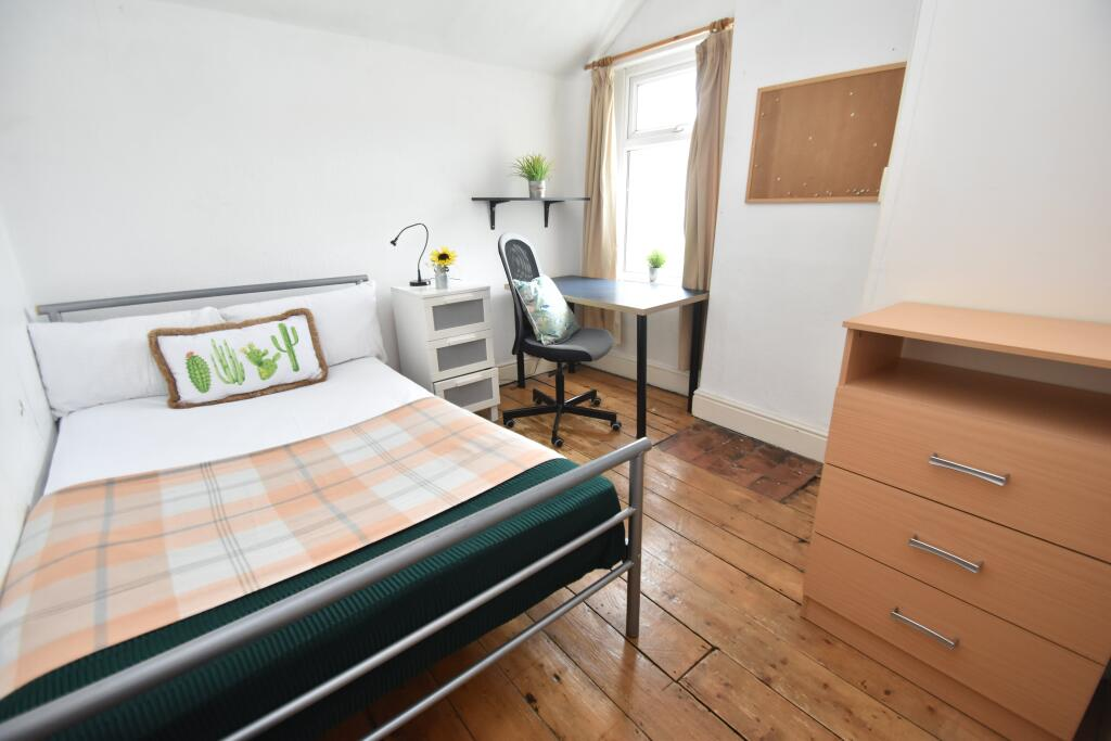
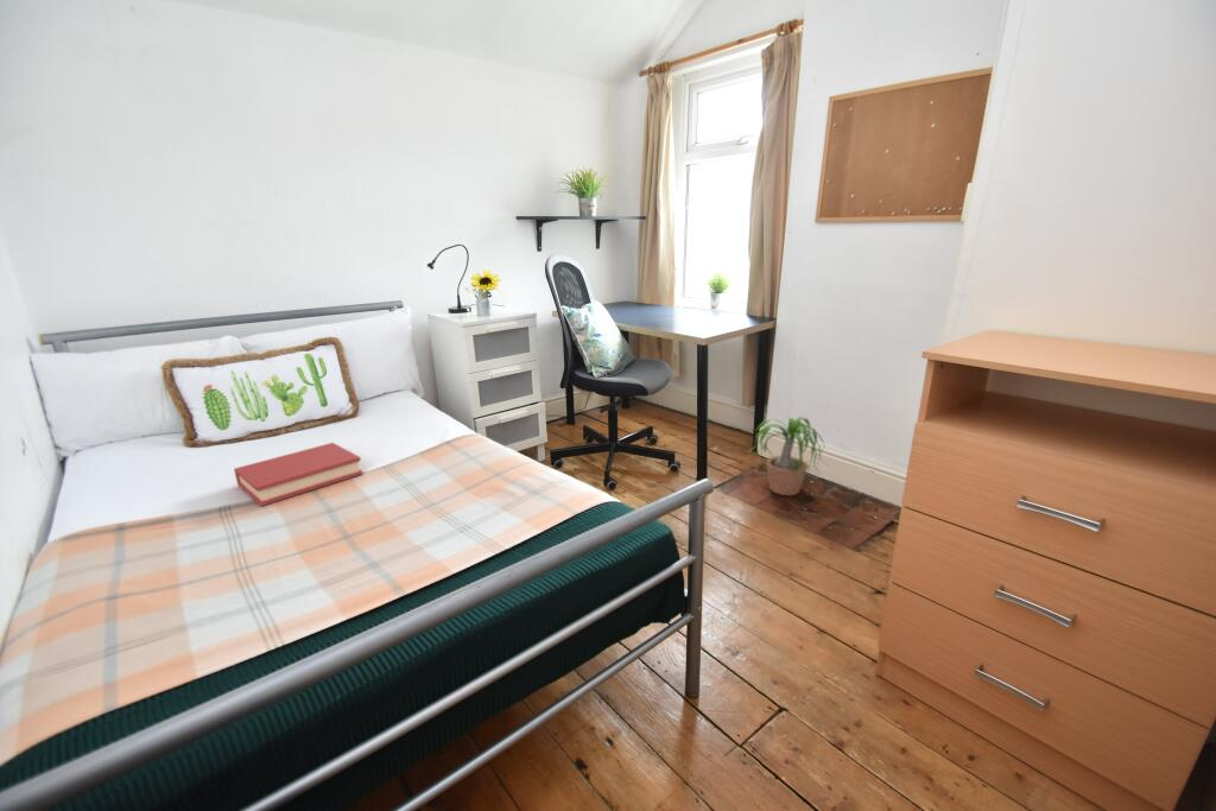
+ potted plant (793, 457)
+ hardback book (299, 470)
